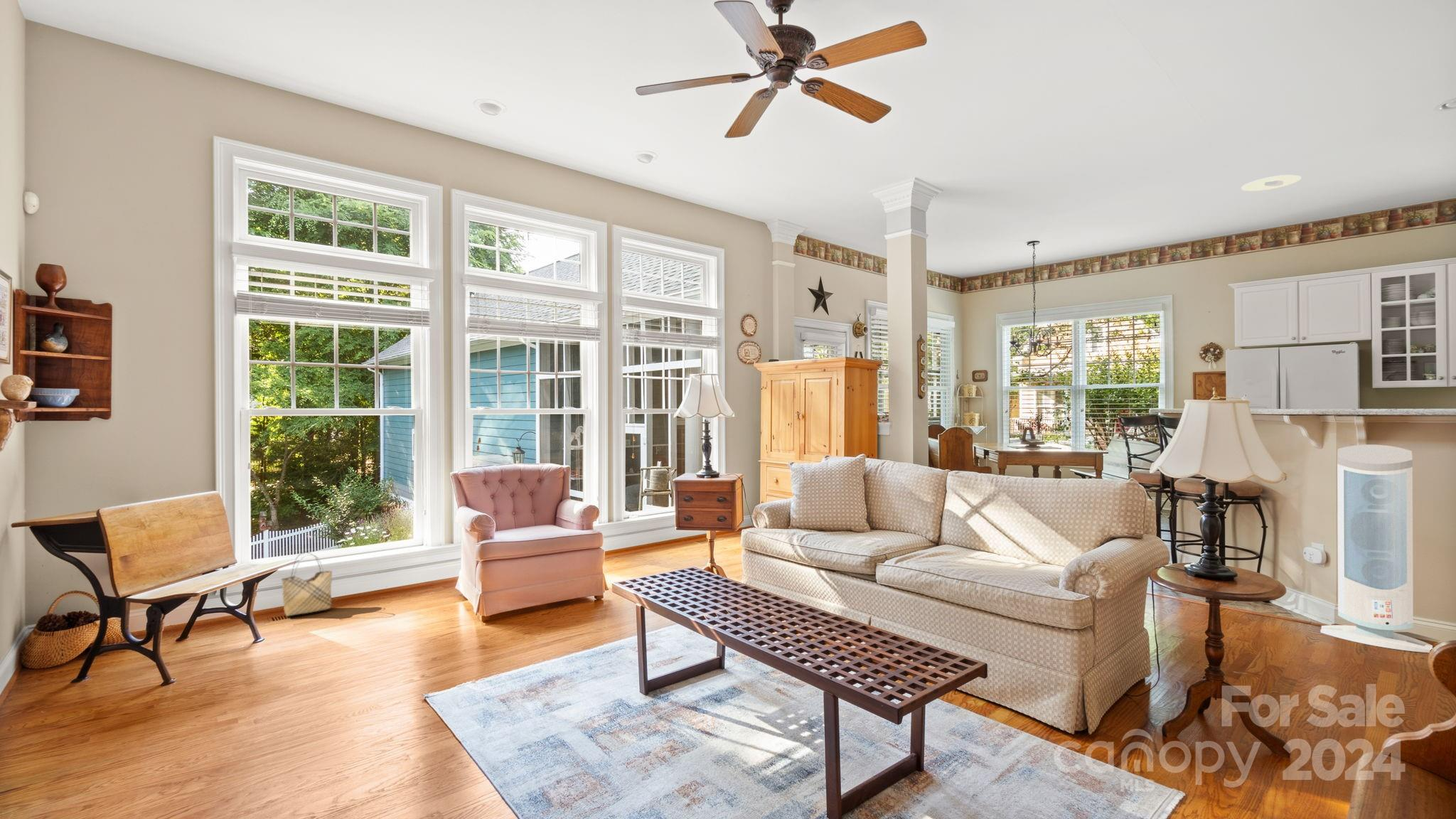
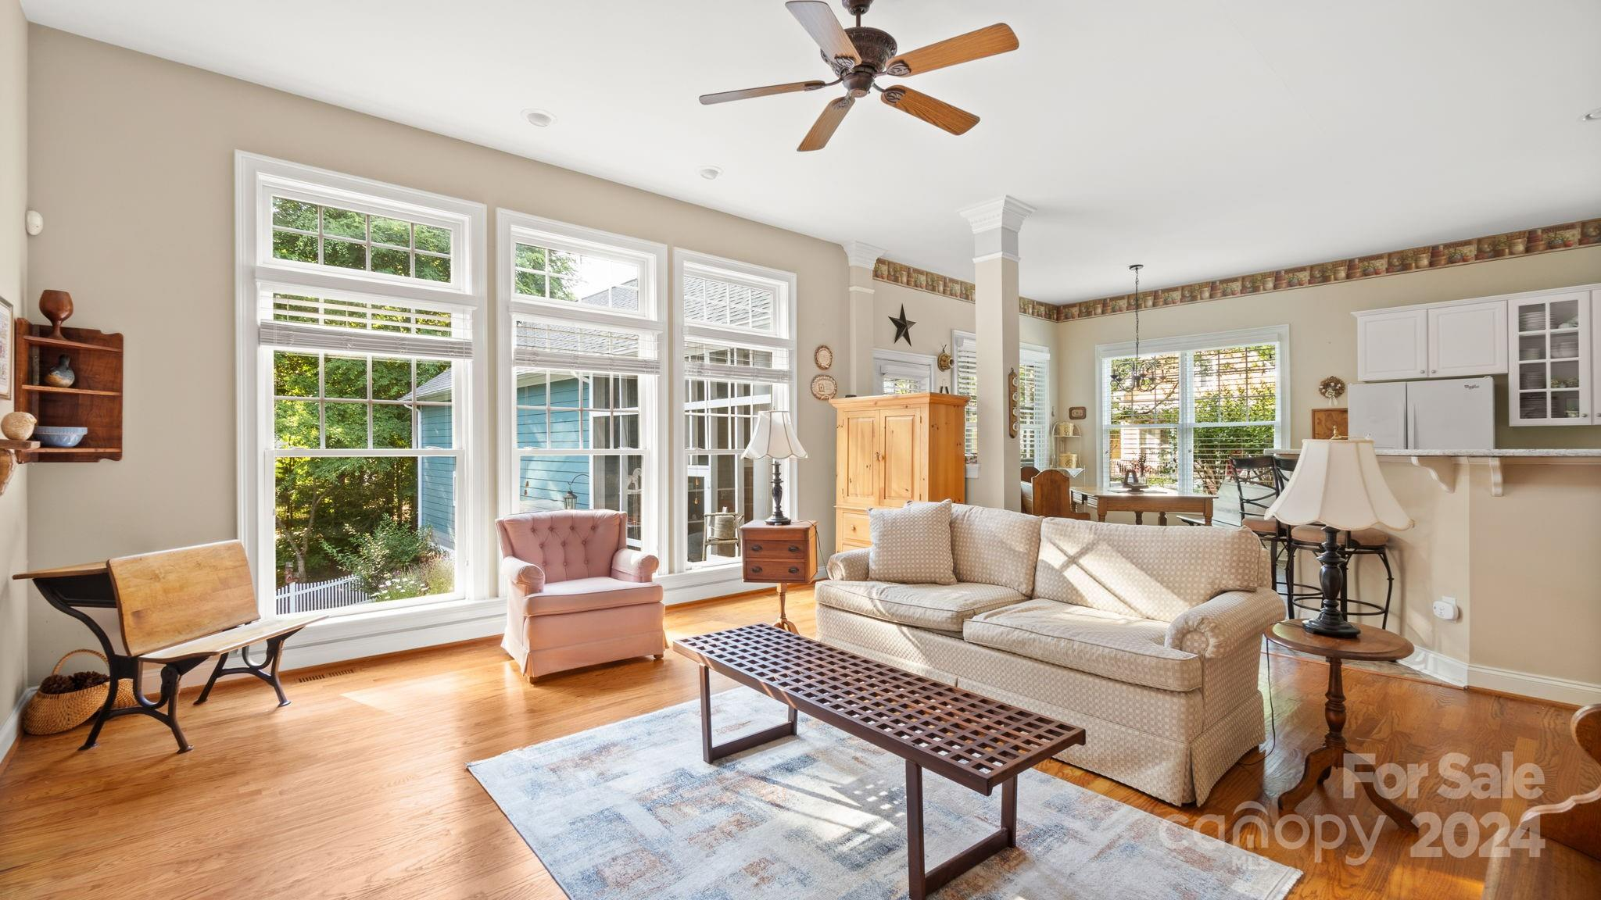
- recessed light (1270, 181)
- woven basket (307, 582)
- air purifier (1374, 542)
